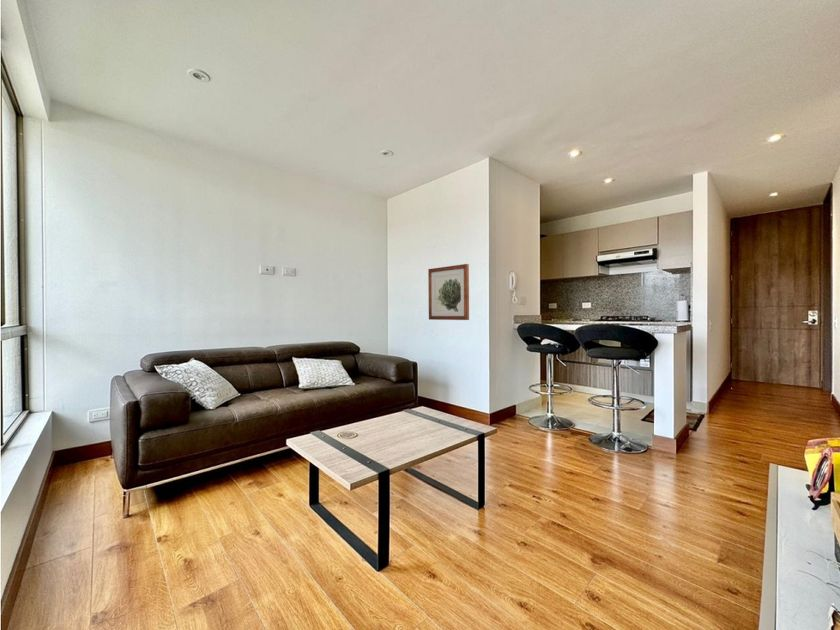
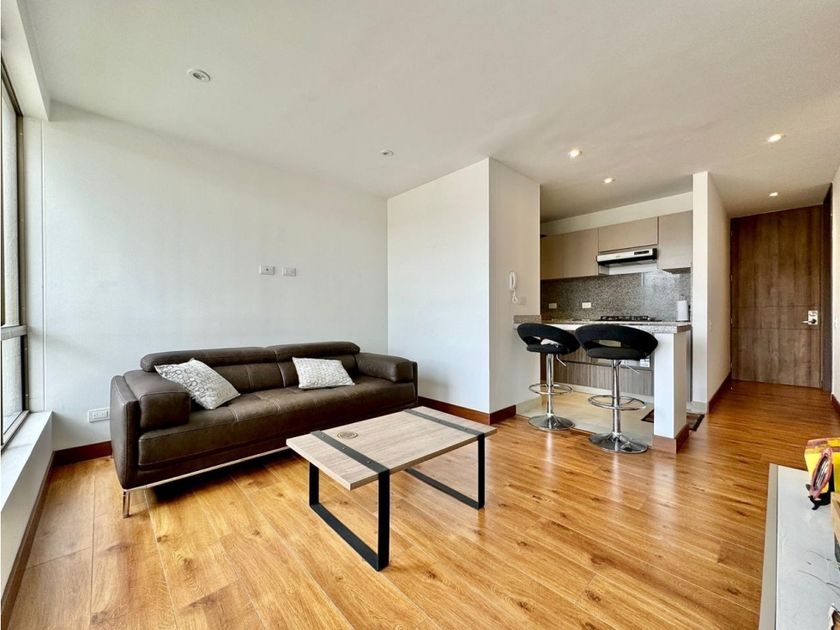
- wall art (447, 293)
